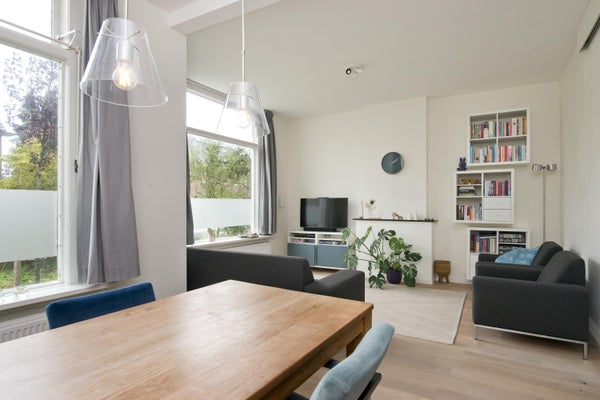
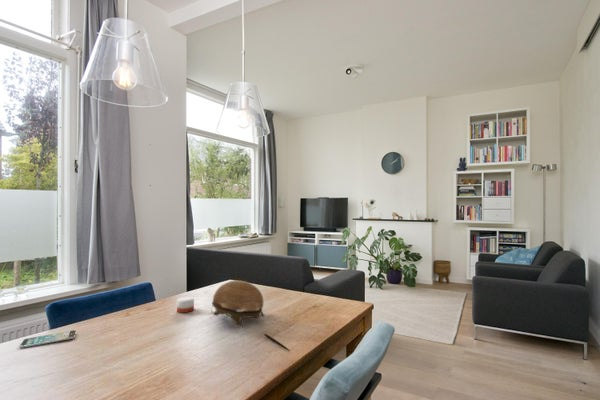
+ pen (276, 341)
+ candle (185, 298)
+ decorative bowl (237, 300)
+ smartphone (49, 338)
